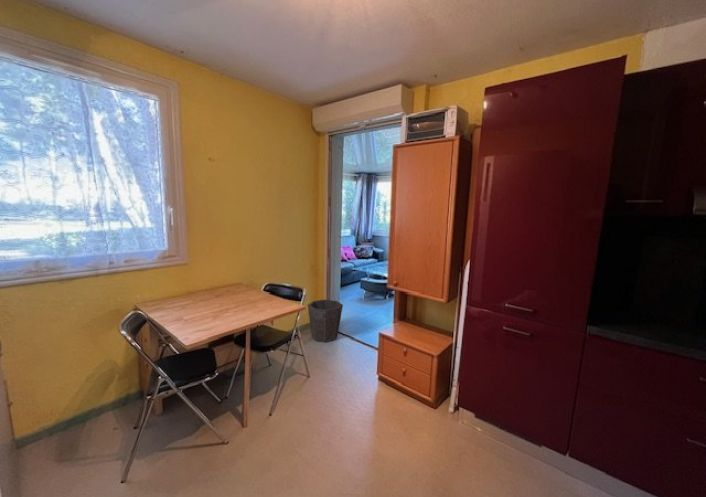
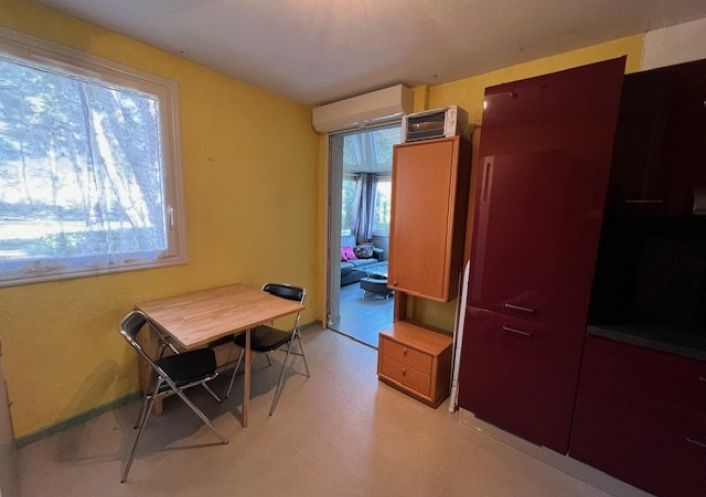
- waste bin (324, 320)
